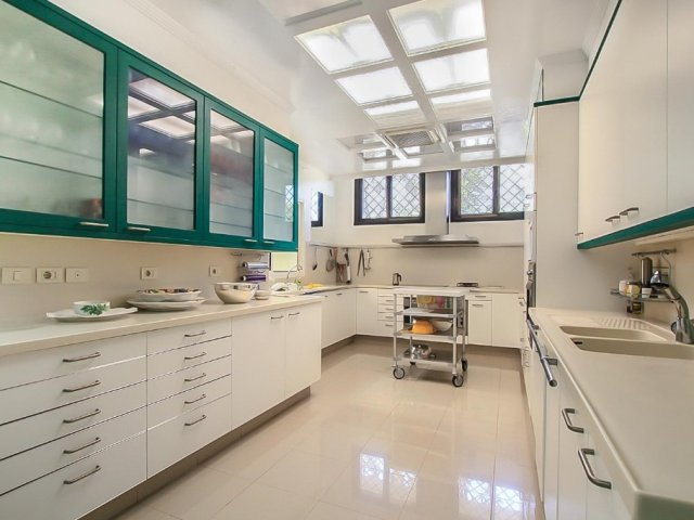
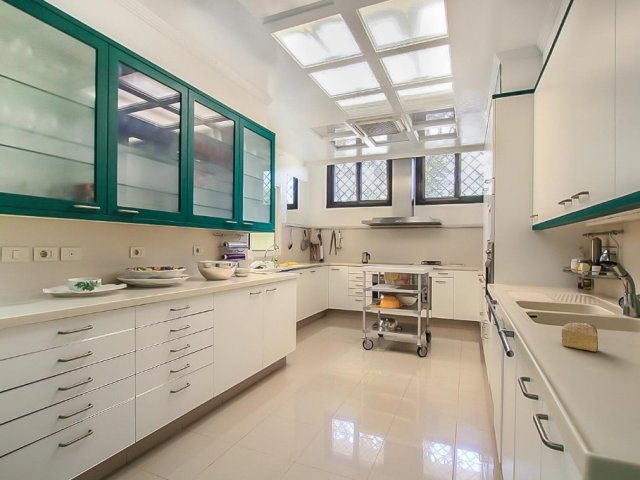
+ cake slice (579, 334)
